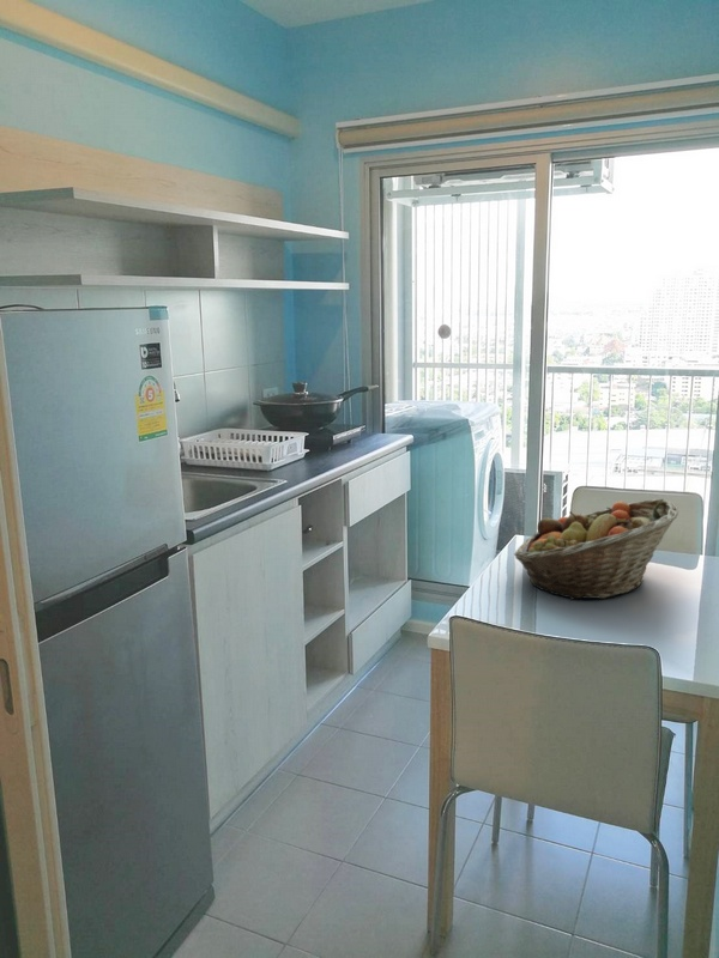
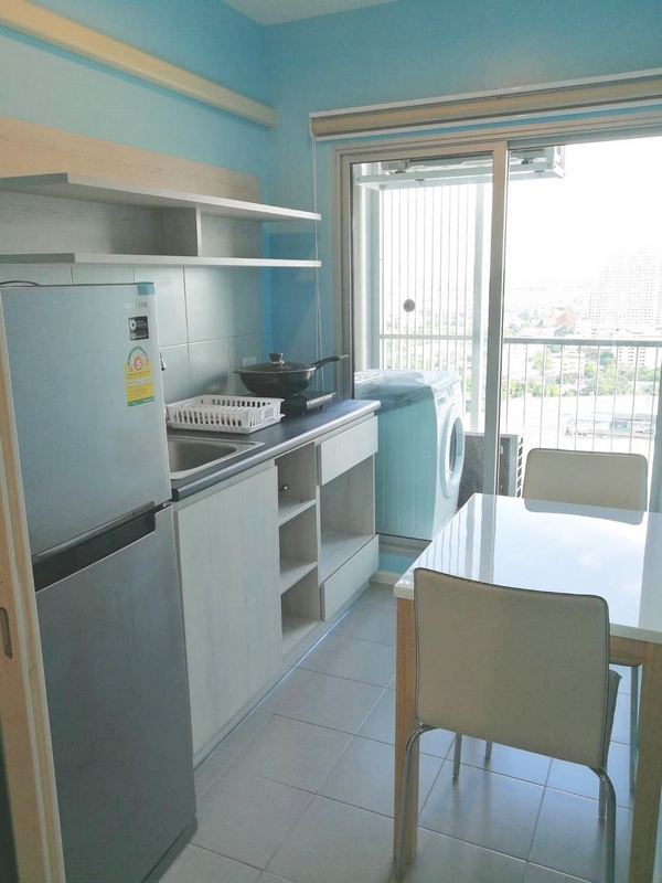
- fruit basket (594, 541)
